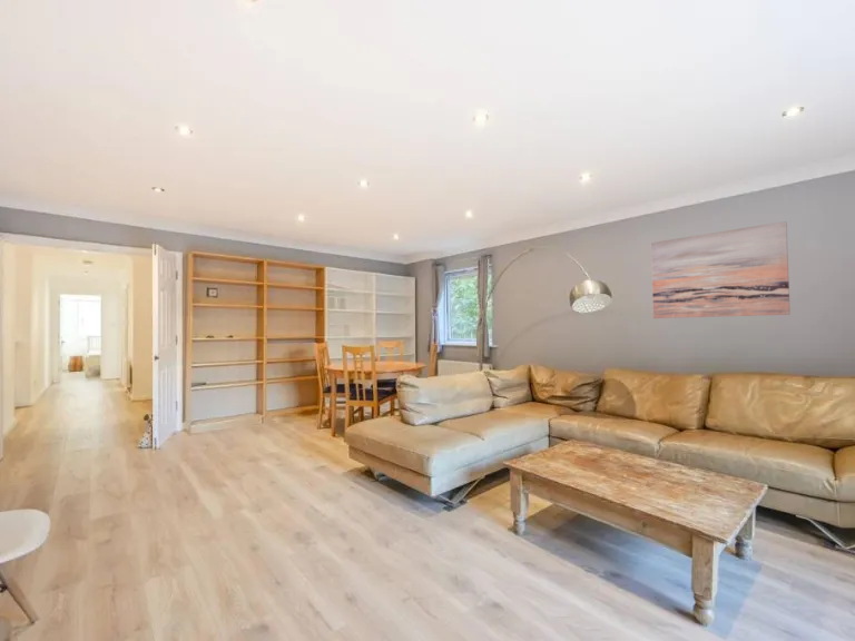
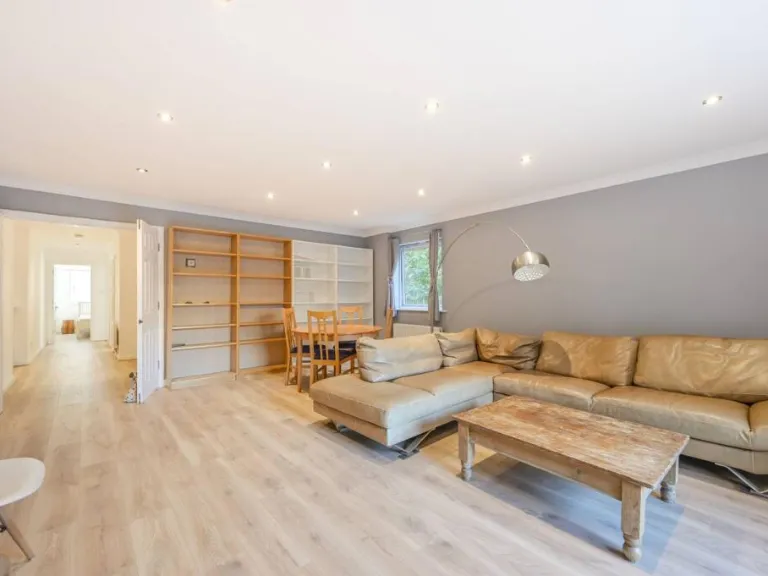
- wall art (712, 275)
